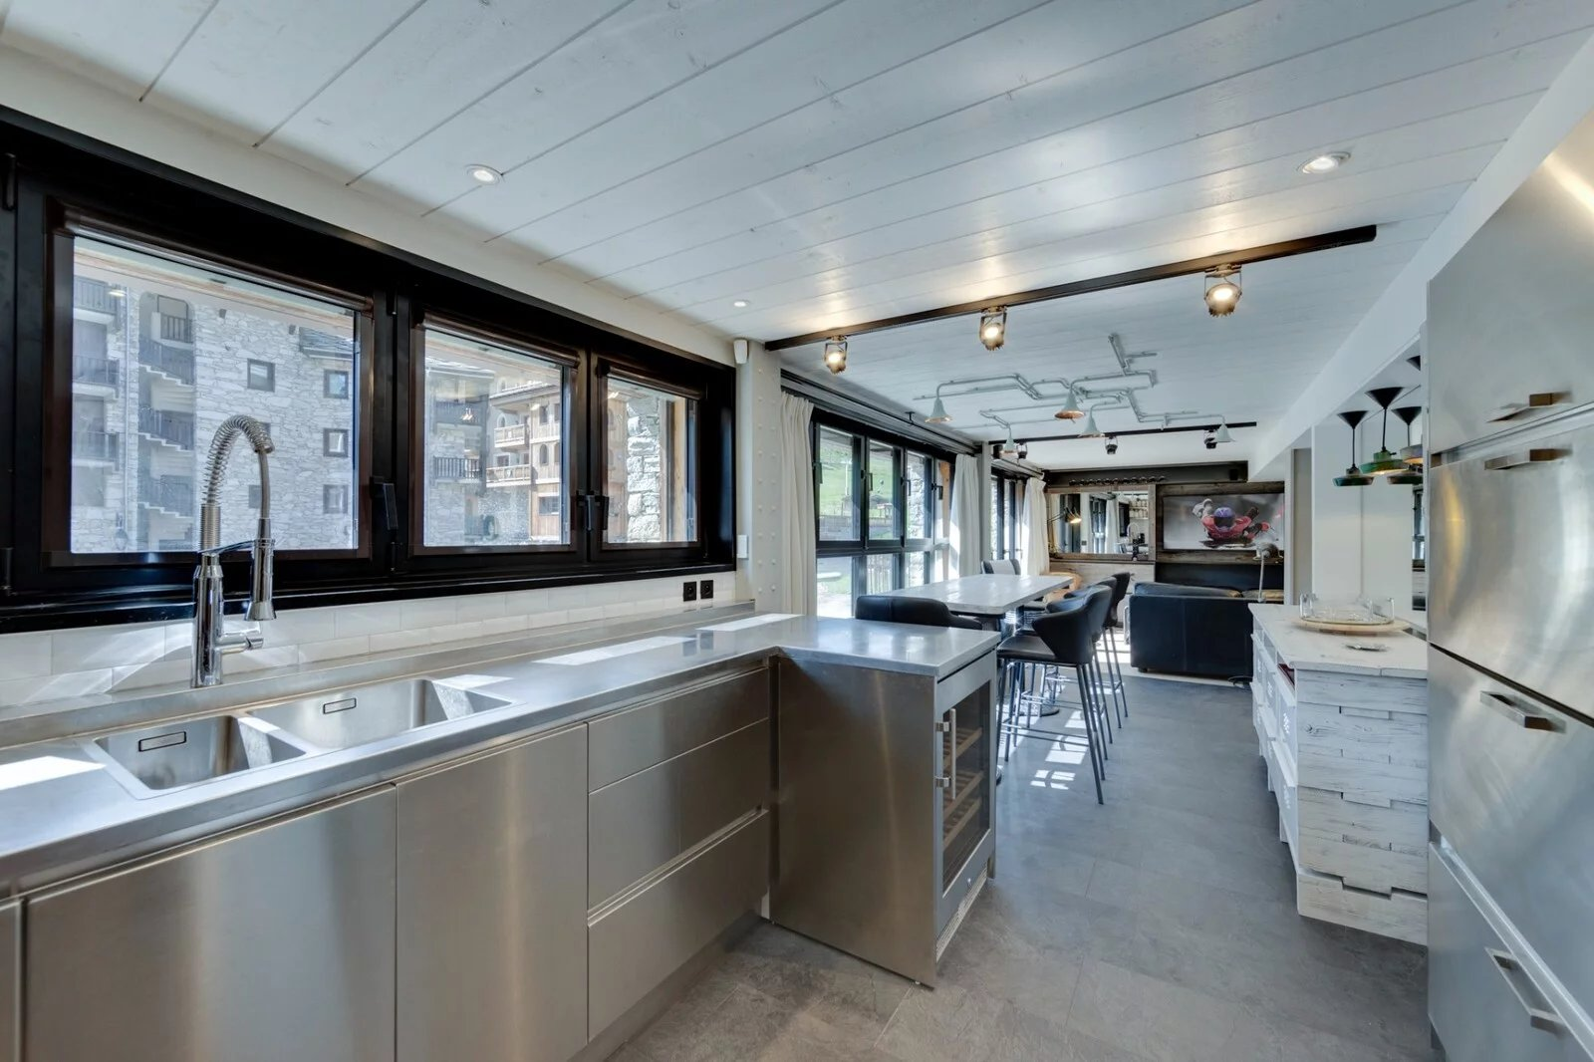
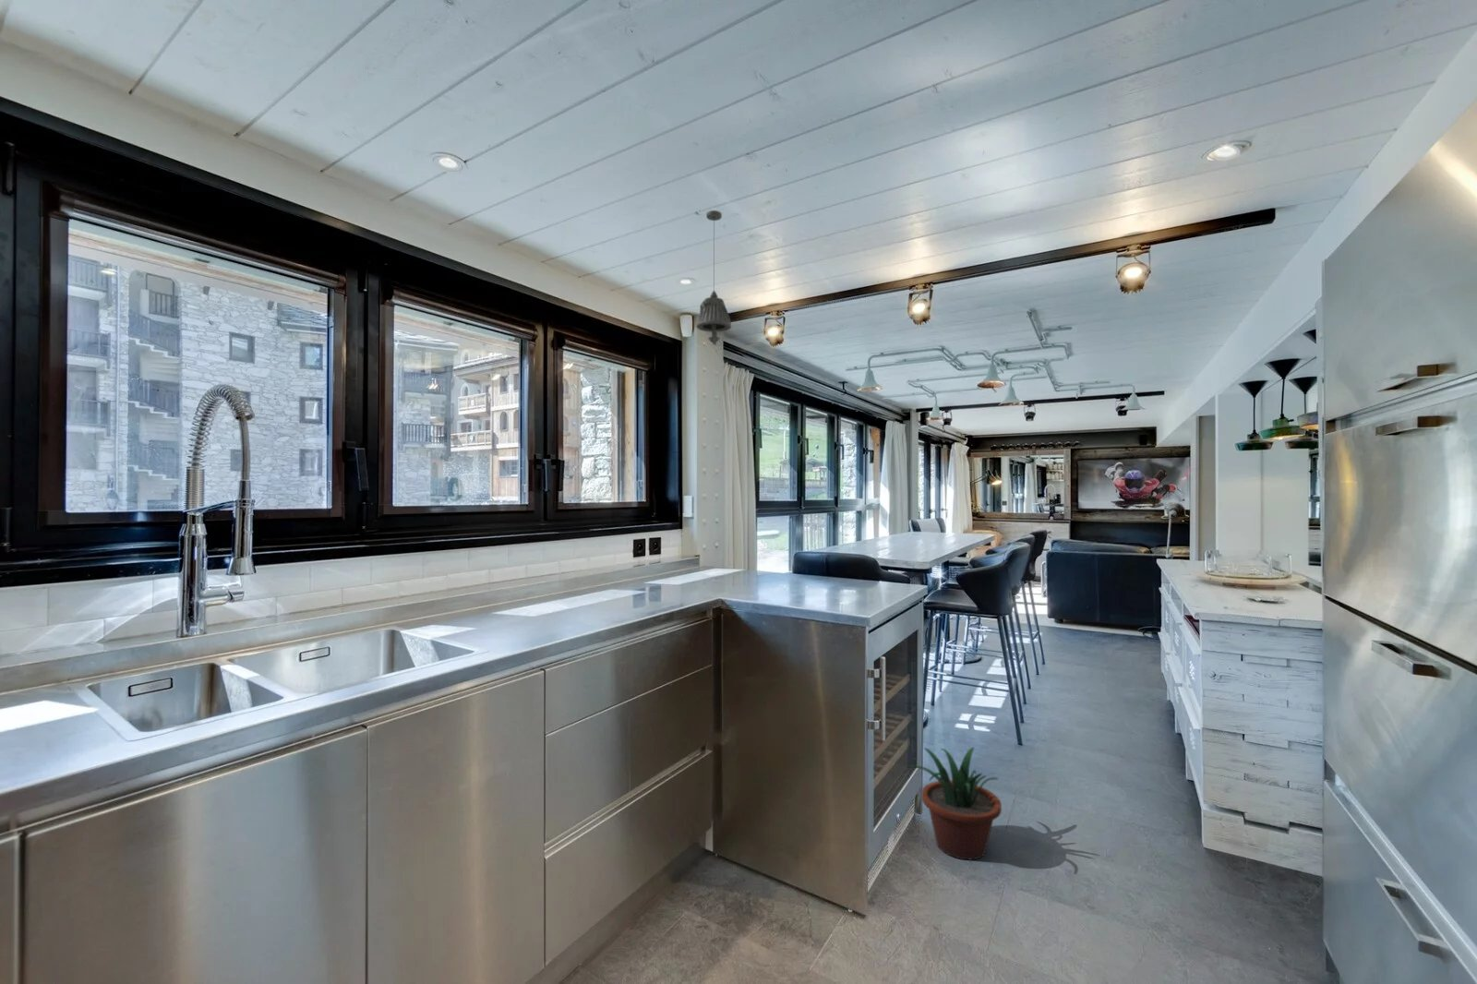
+ pendant light (714, 281)
+ potted plant (952, 802)
